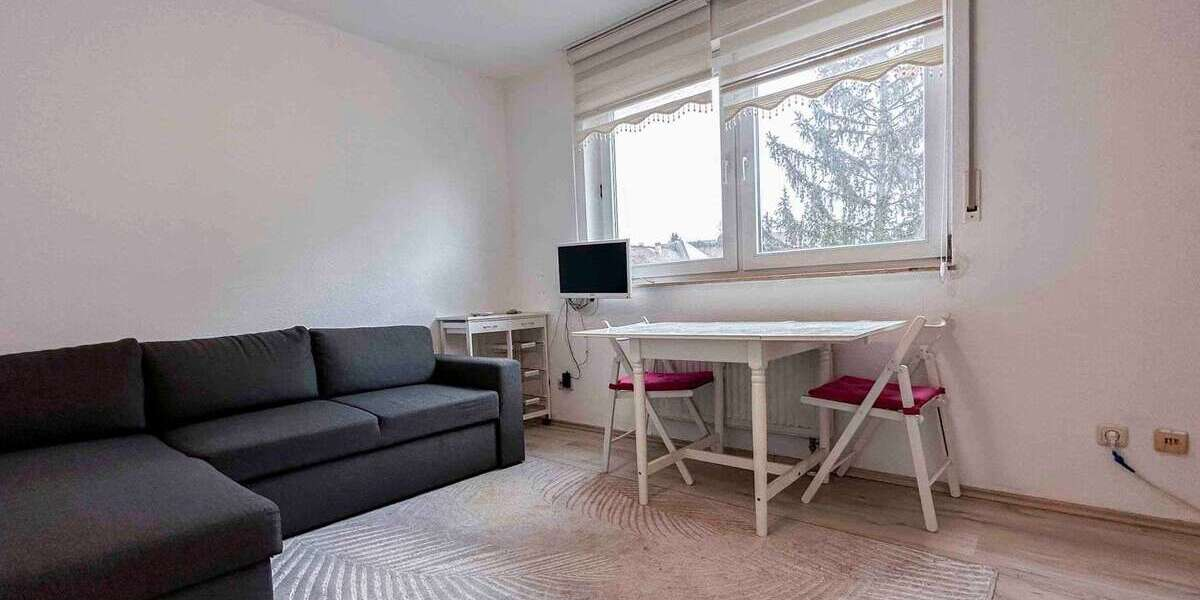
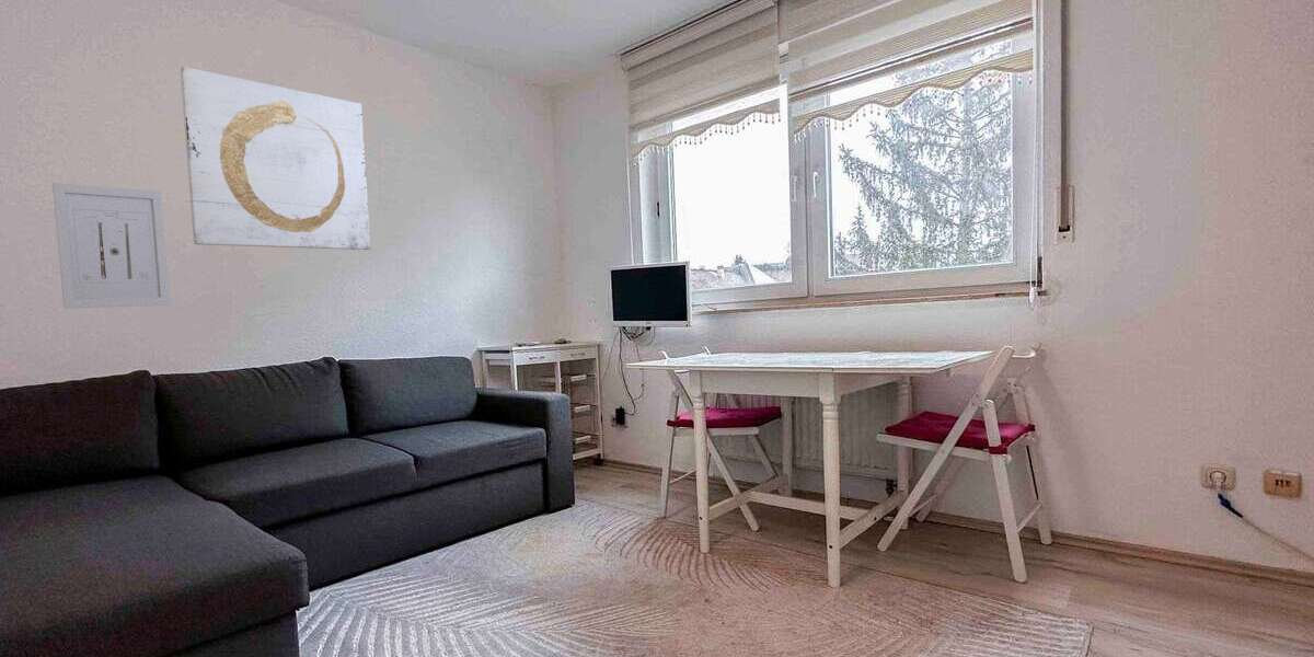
+ wall art (285, 168)
+ wall art (114, 246)
